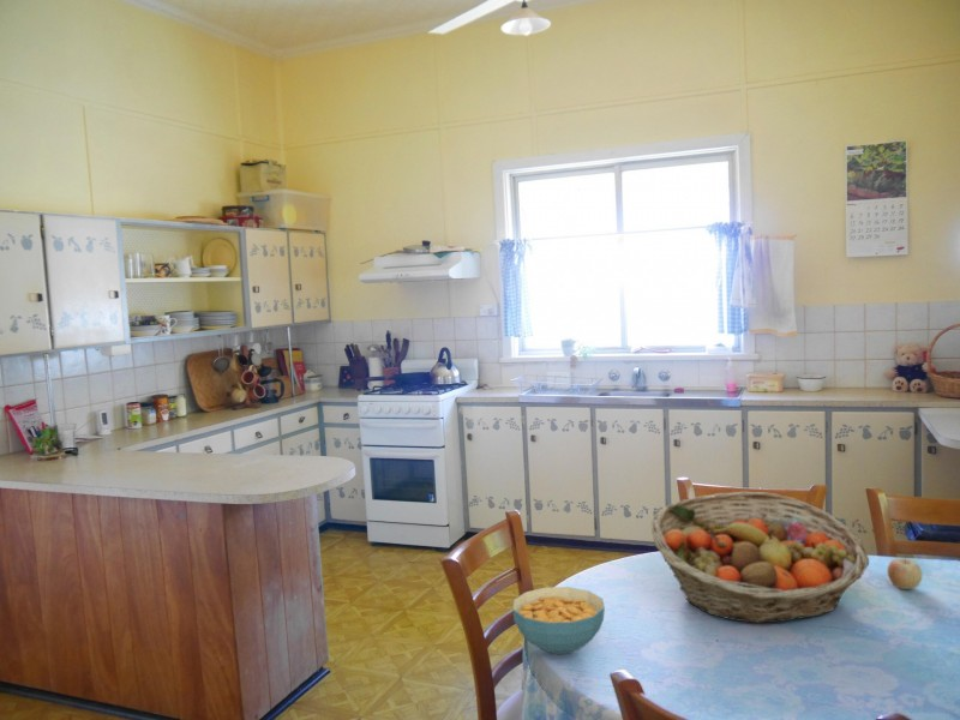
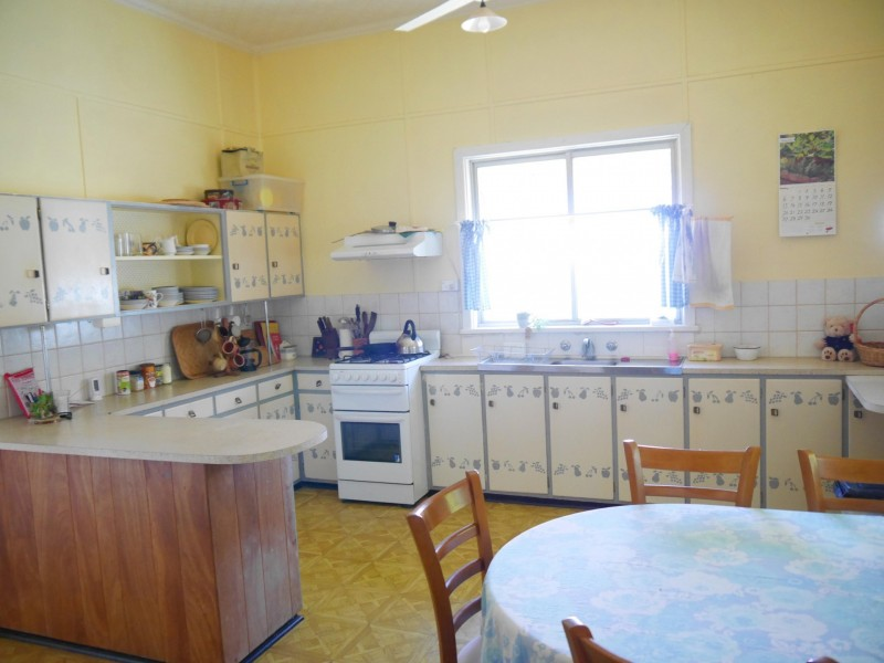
- fruit basket (755, 553)
- cereal bowl (558, 625)
- fruit (904, 571)
